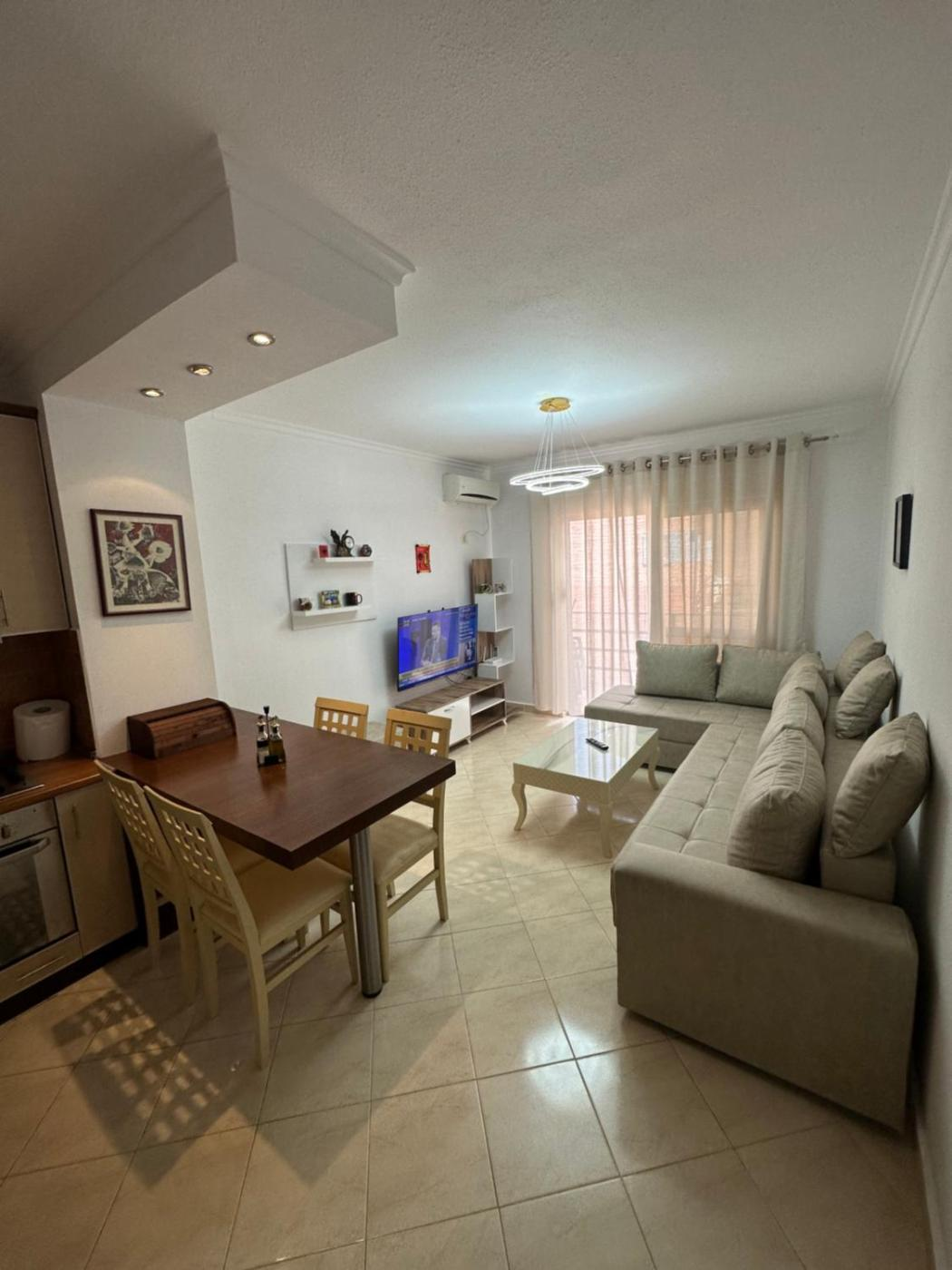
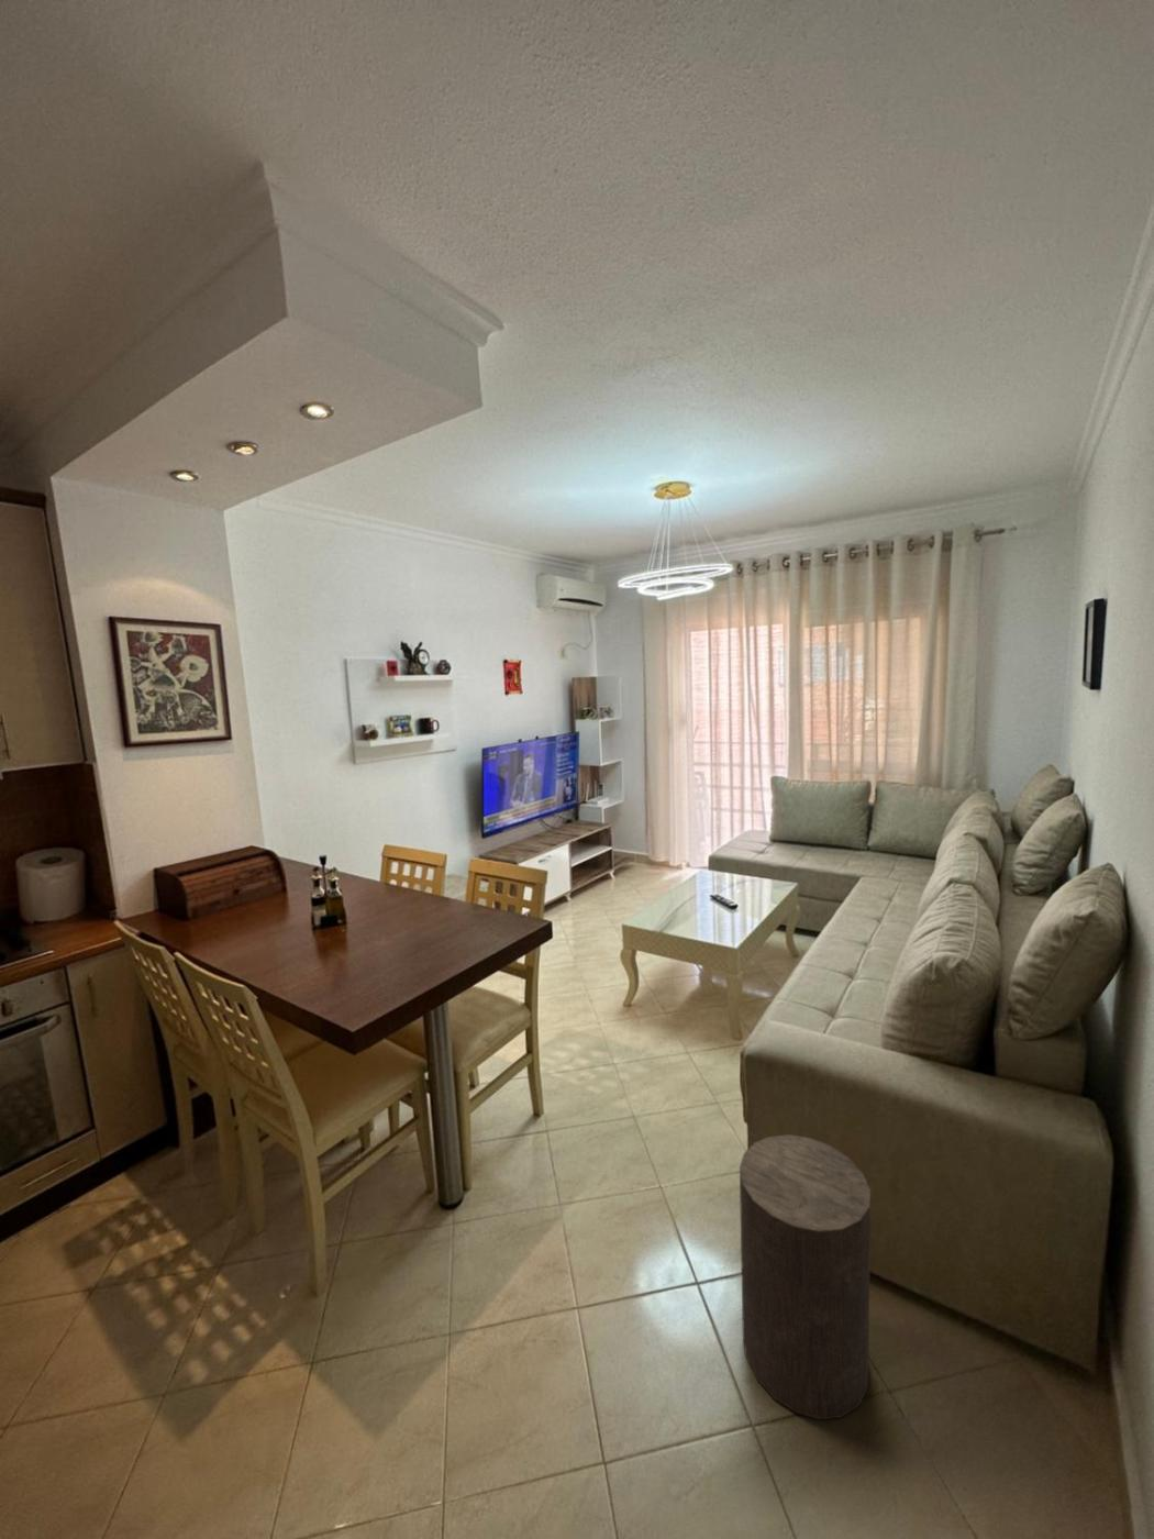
+ stool (804, 1265)
